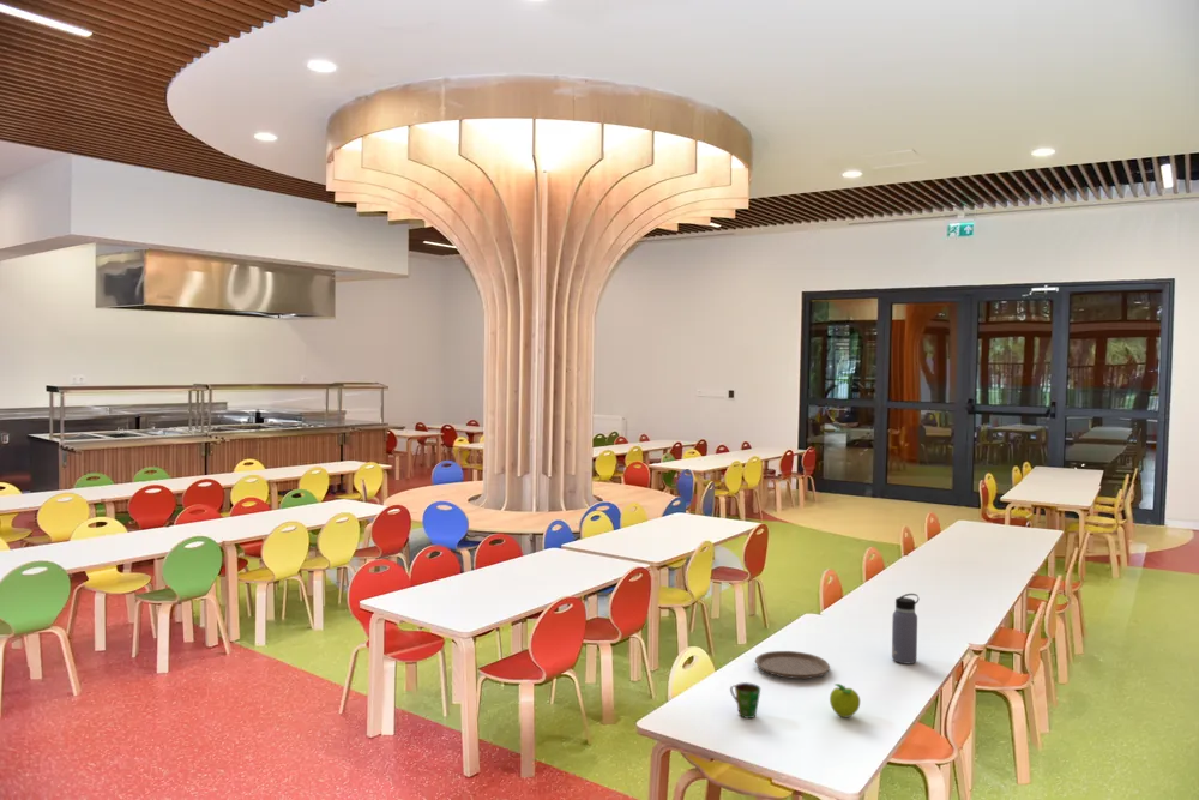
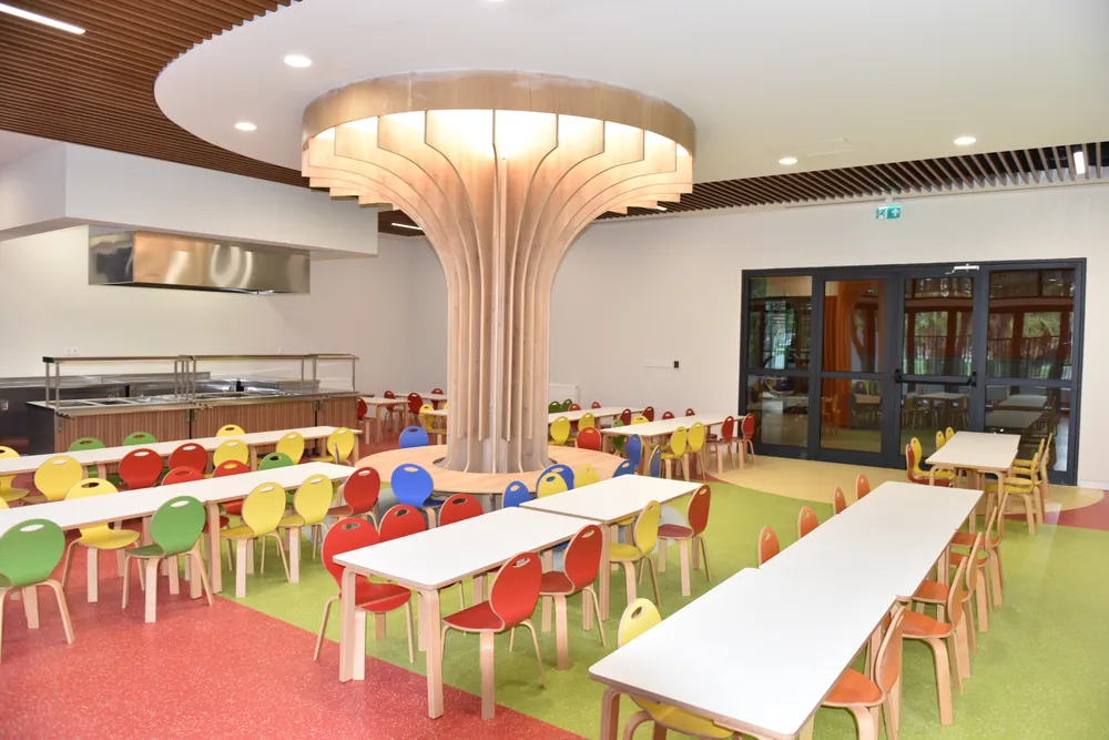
- cup (743, 699)
- plate (791, 664)
- water bottle (905, 625)
- fruit (844, 700)
